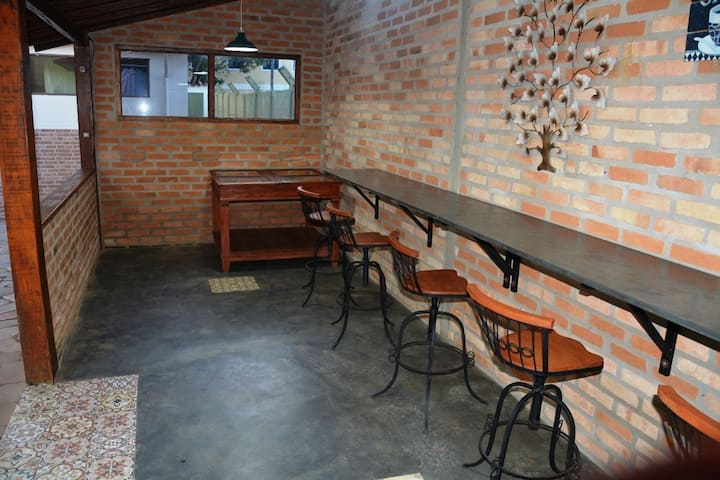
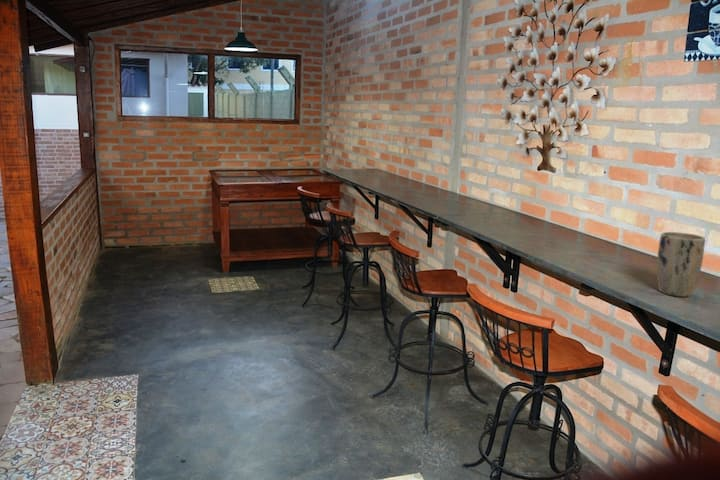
+ plant pot (678, 264)
